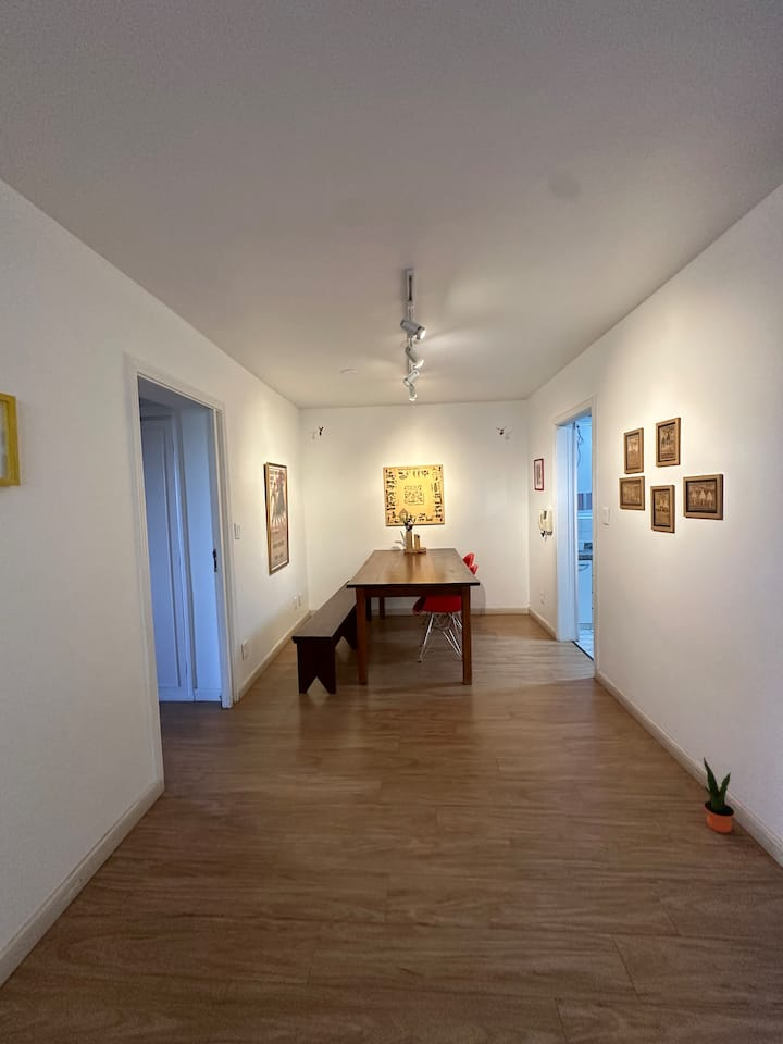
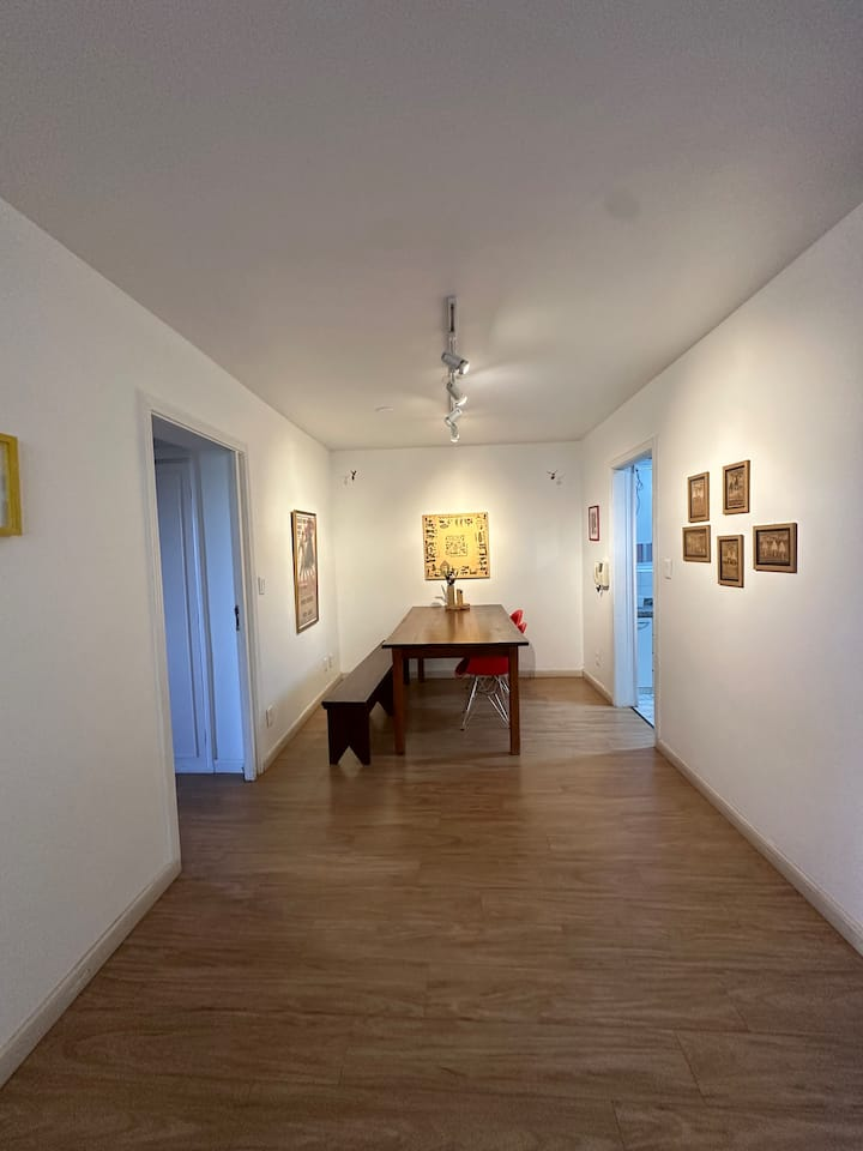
- potted plant (713, 794)
